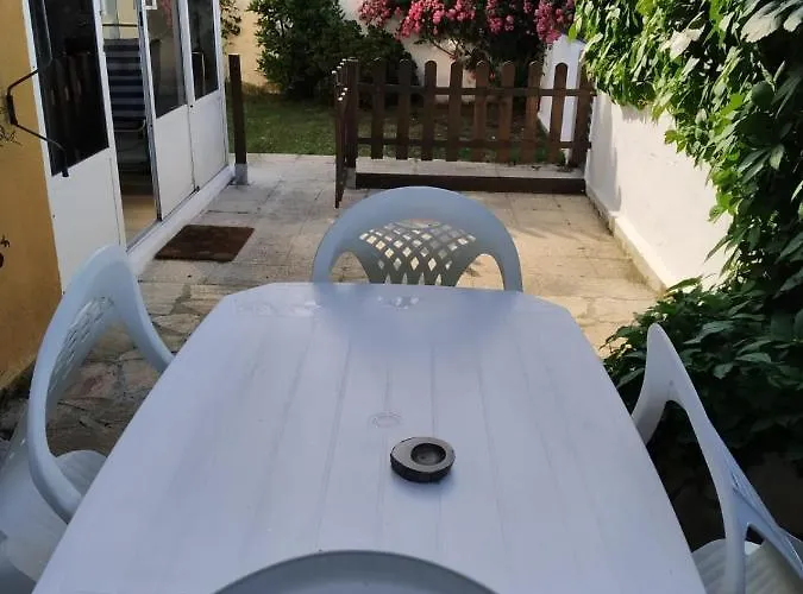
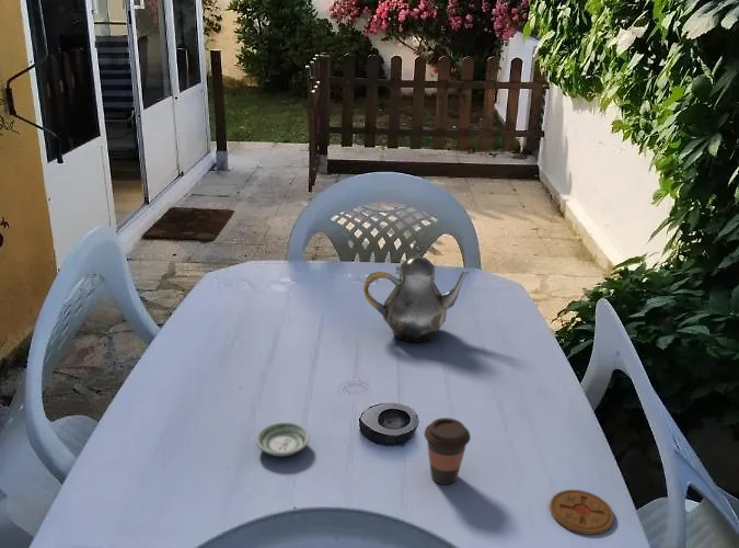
+ teapot (415, 290)
+ coaster (581, 511)
+ coffee cup (446, 452)
+ saucer (282, 442)
